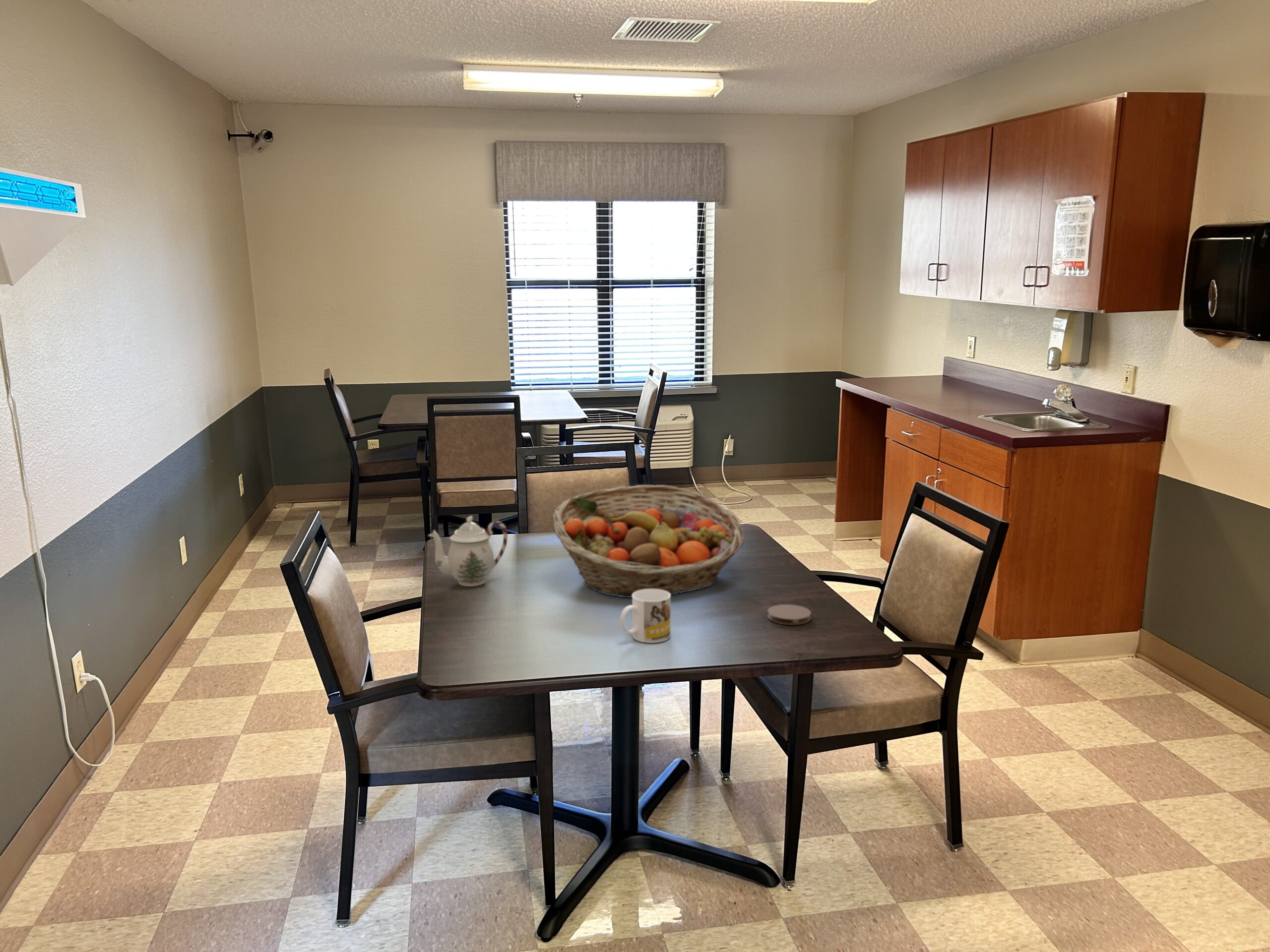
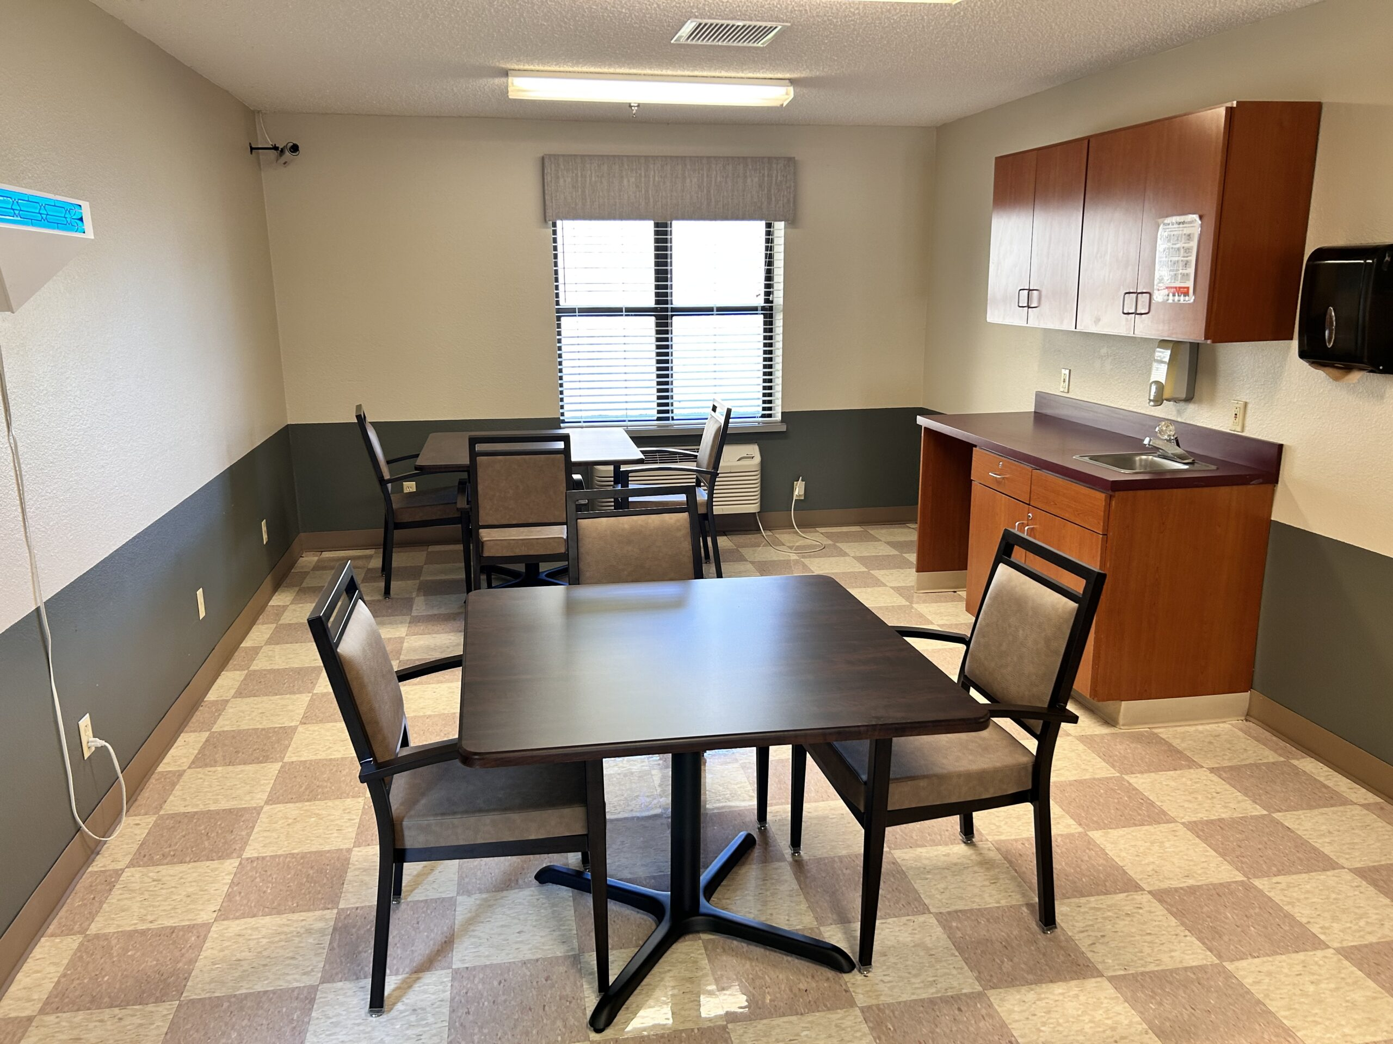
- coaster (789, 614)
- fruit basket (648, 539)
- mug (644, 616)
- teapot (469, 549)
